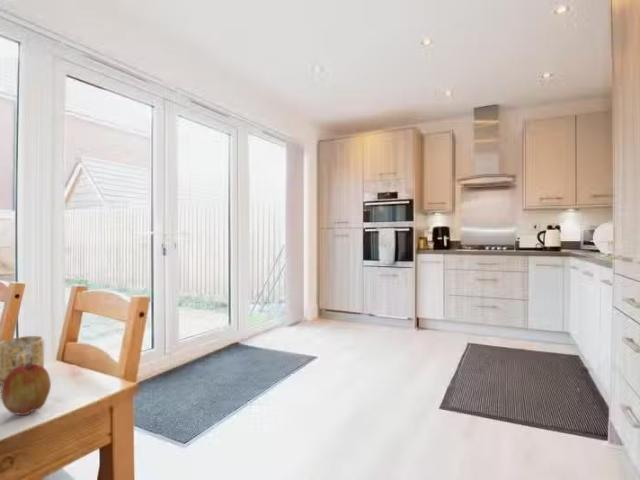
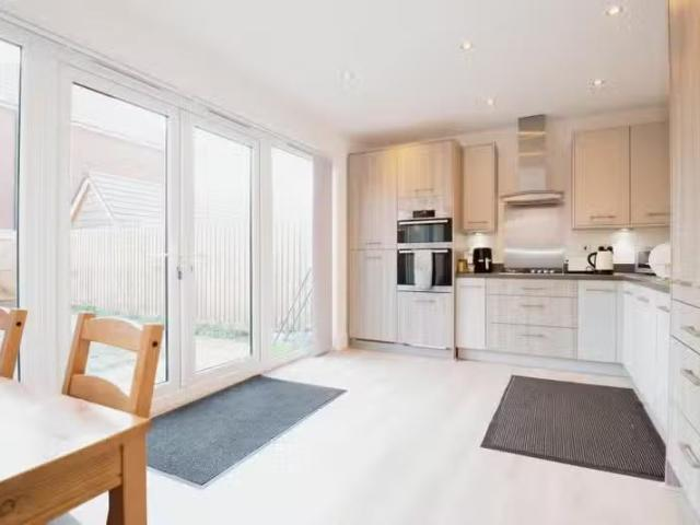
- apple (26, 384)
- mug (21, 360)
